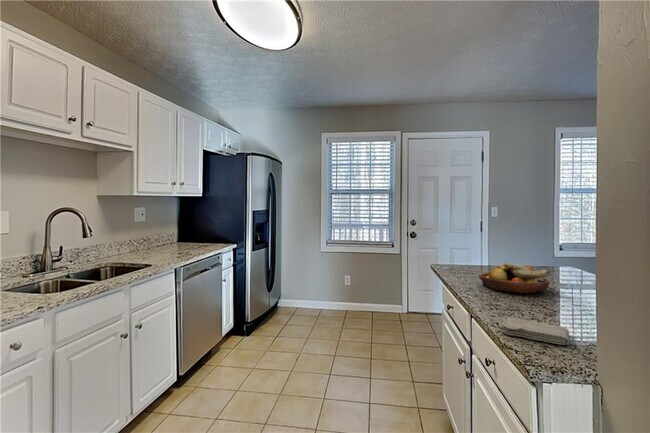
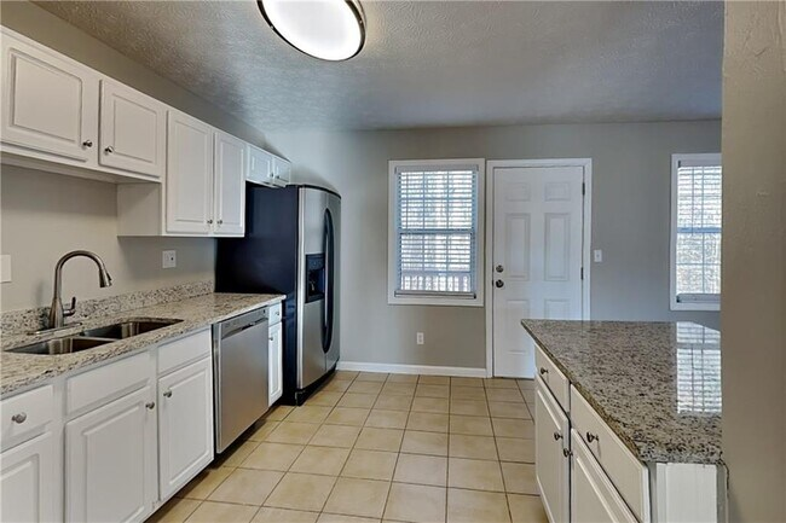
- fruit bowl (513, 275)
- washcloth (533, 329)
